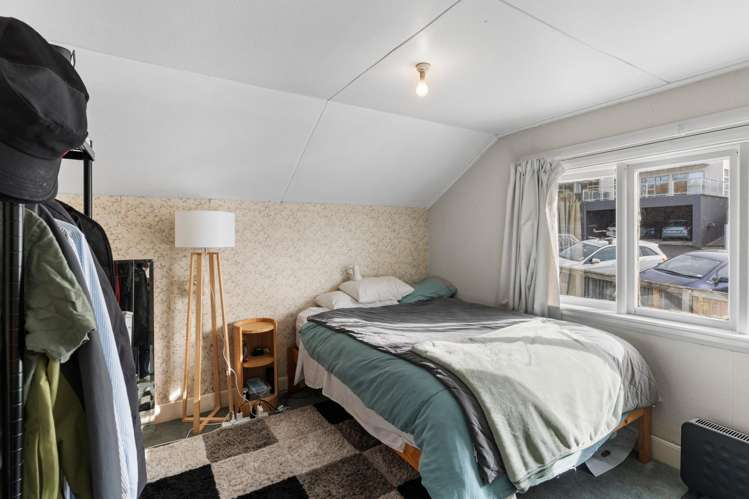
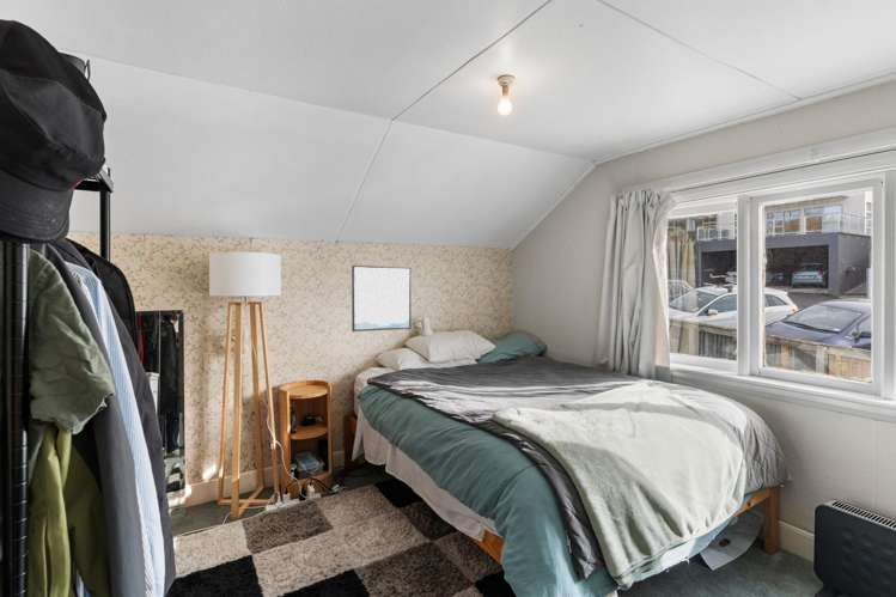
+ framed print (382, 298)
